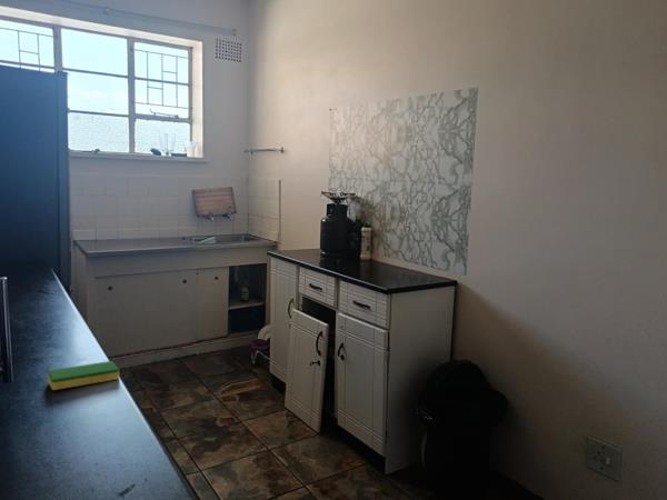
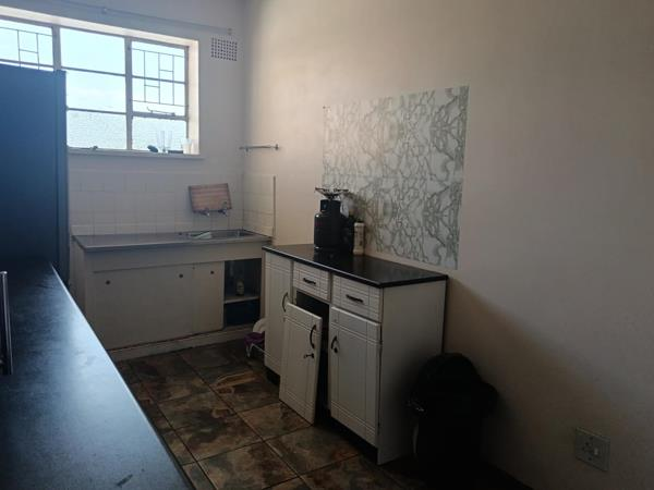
- dish sponge (83, 374)
